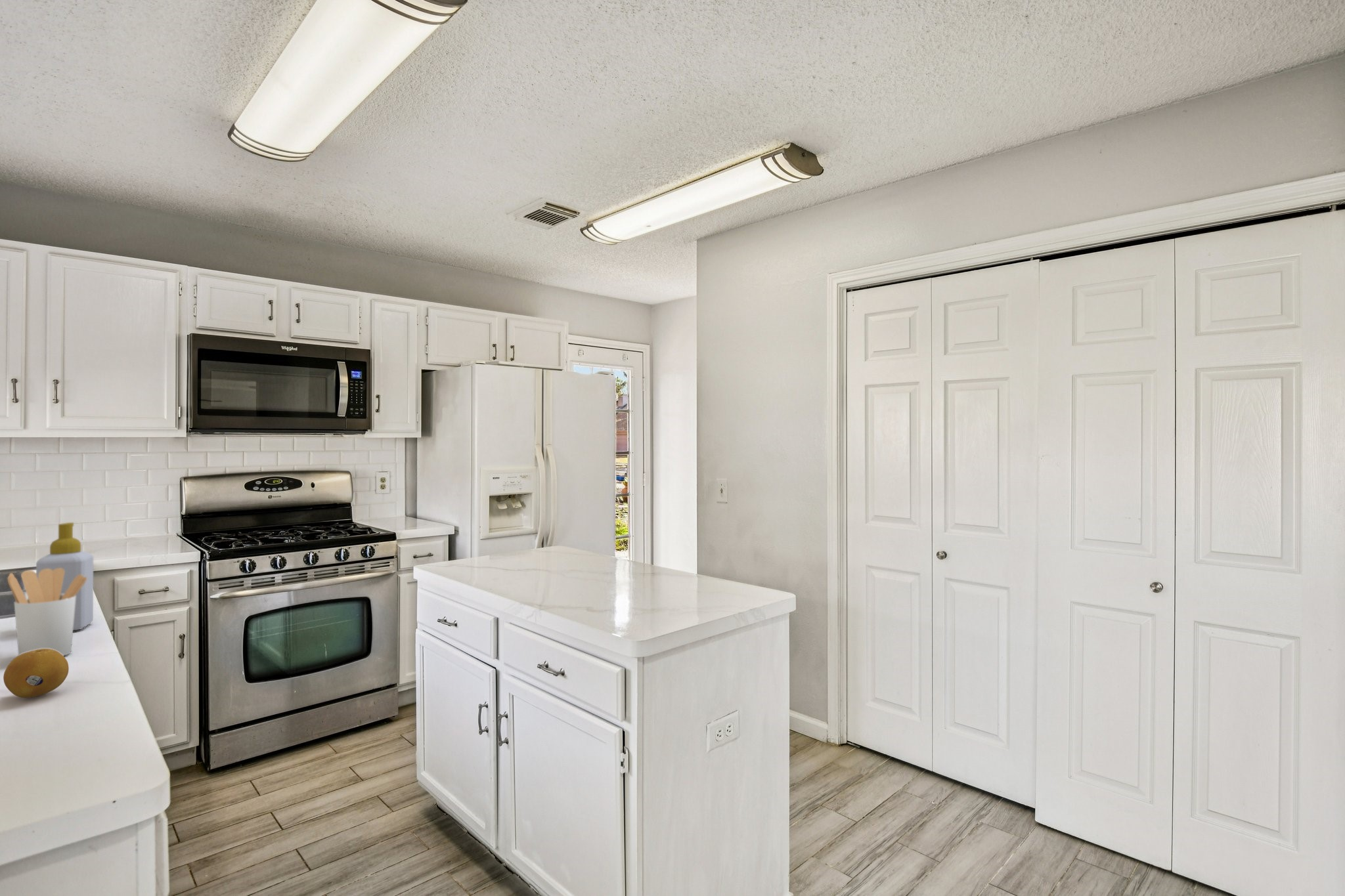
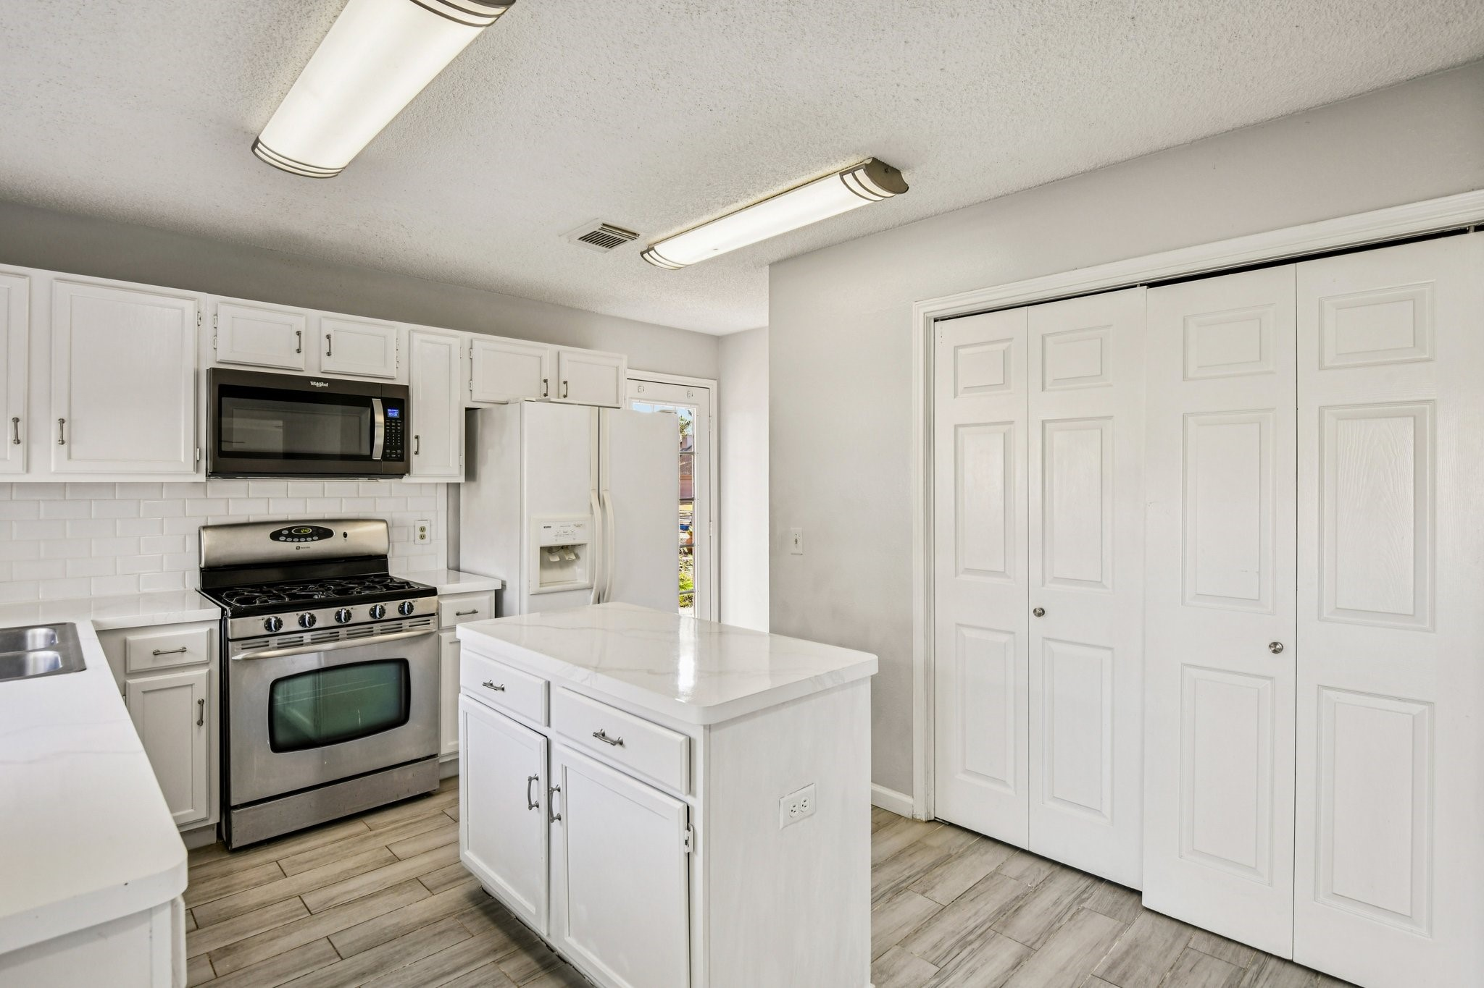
- soap bottle (65, 576)
- utensil holder (44, 610)
- fruit (36, 673)
